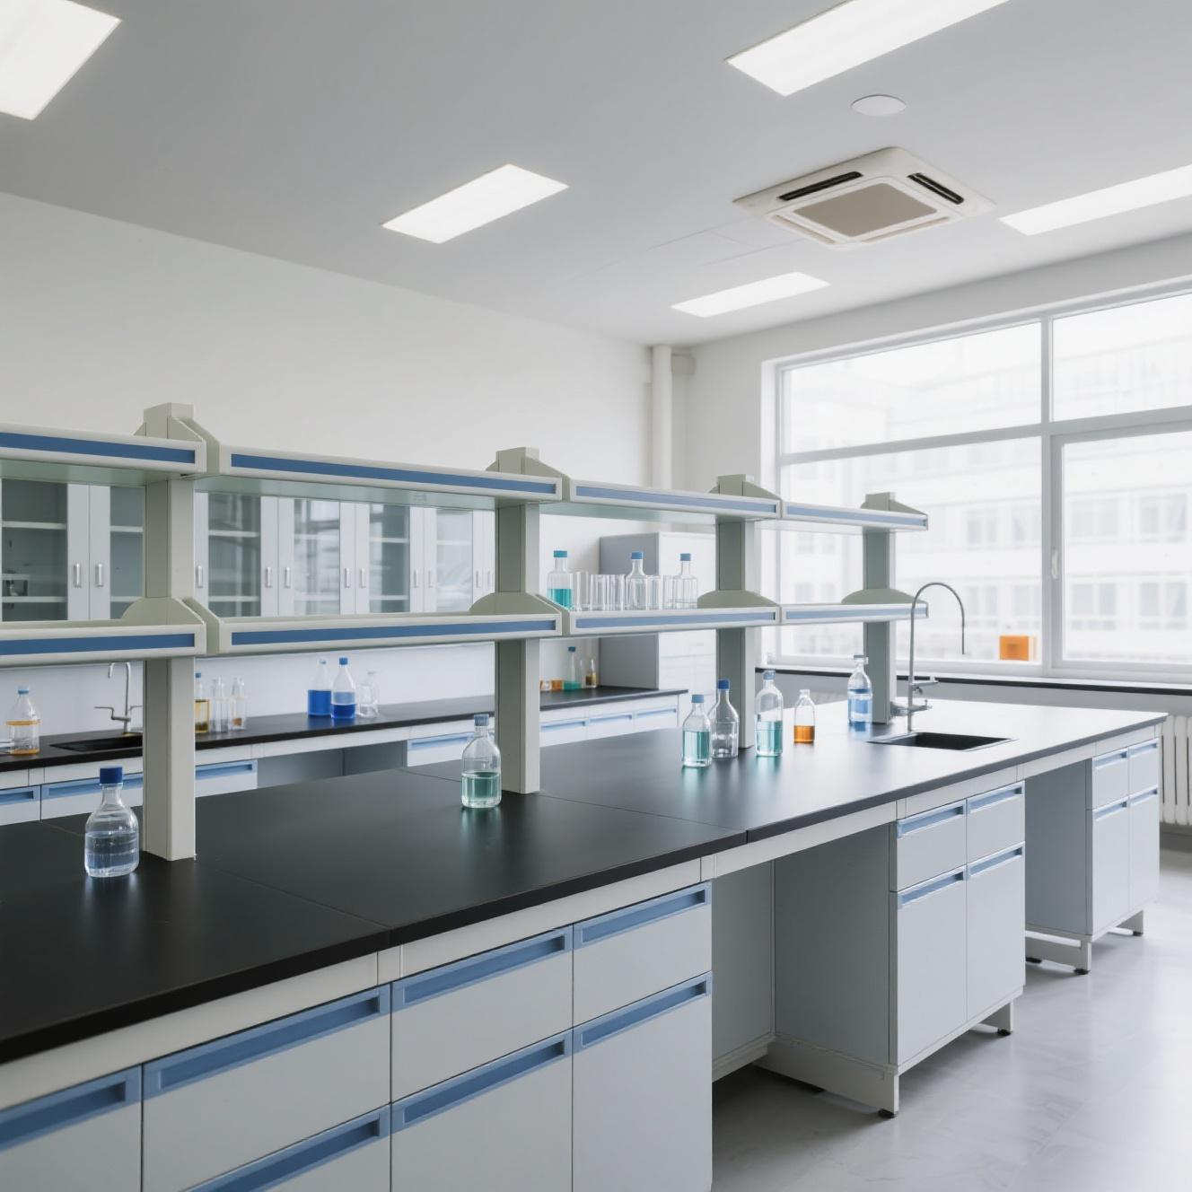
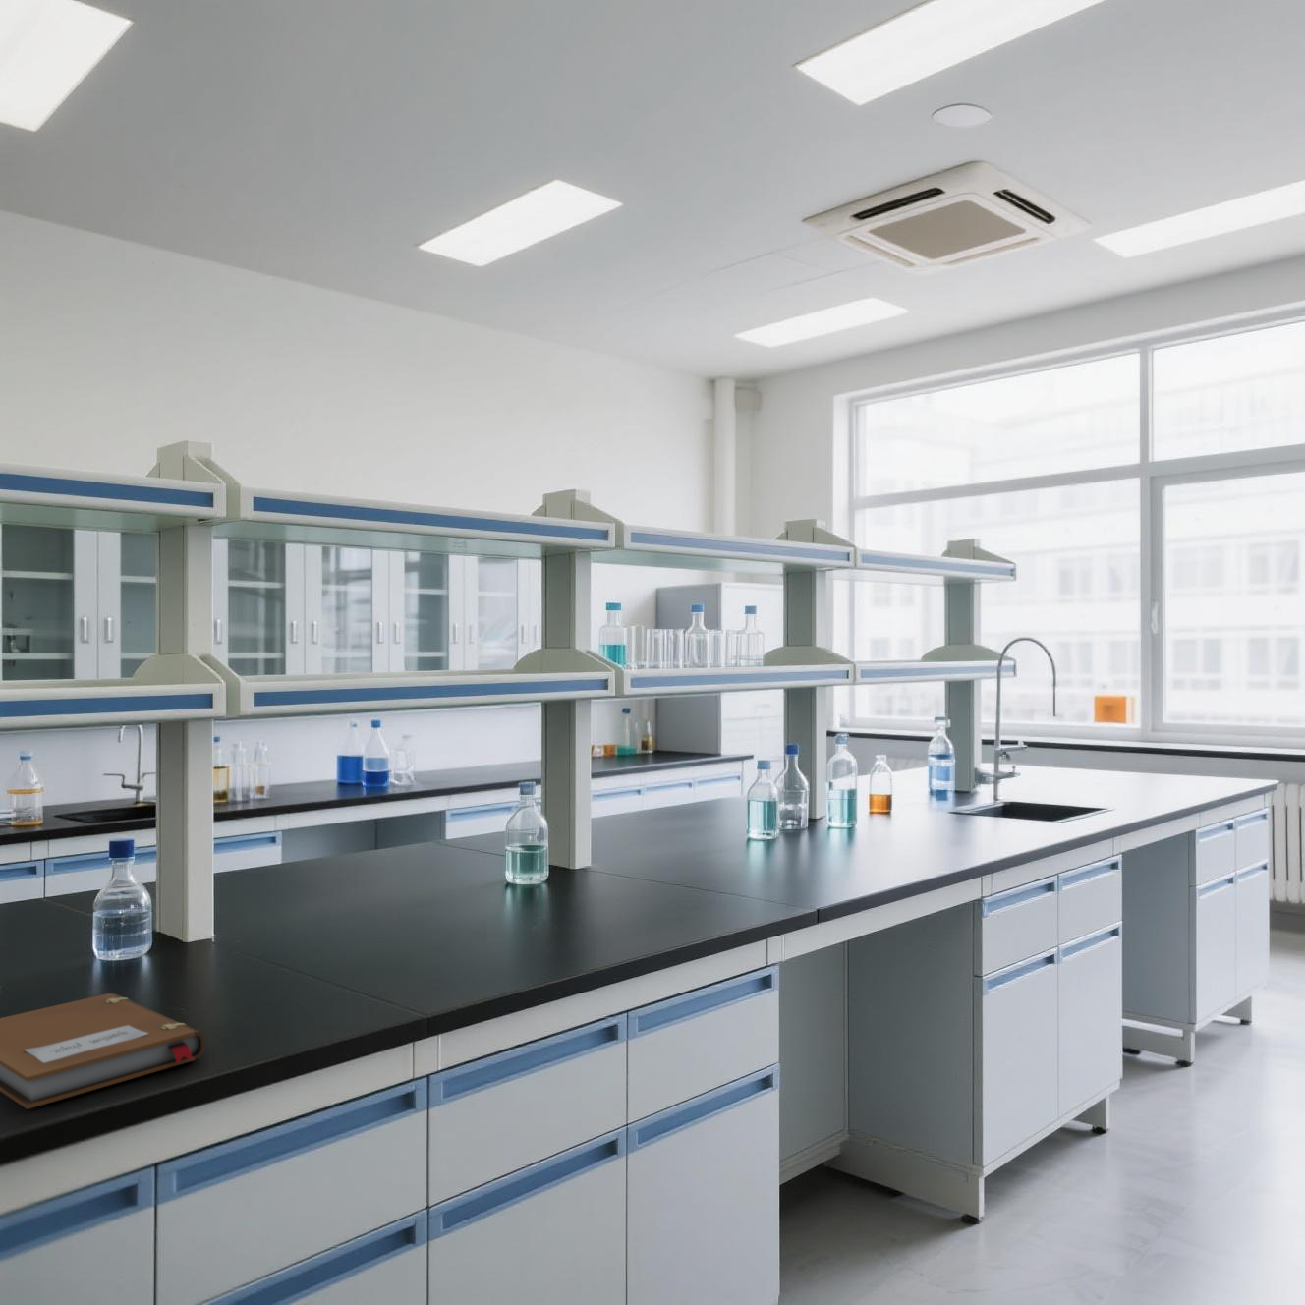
+ notebook (80, 1043)
